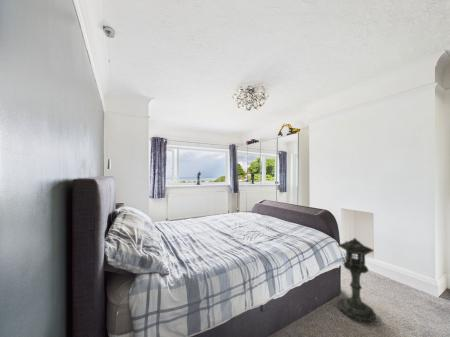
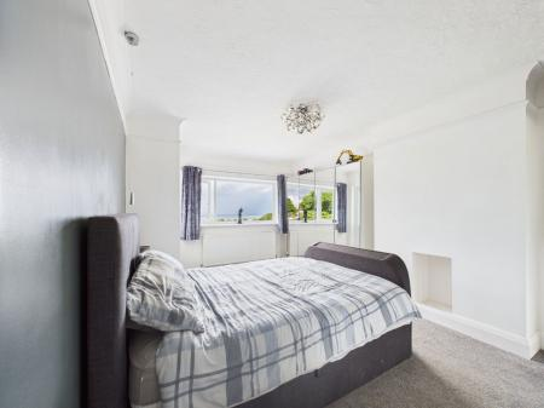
- lantern (355, 274)
